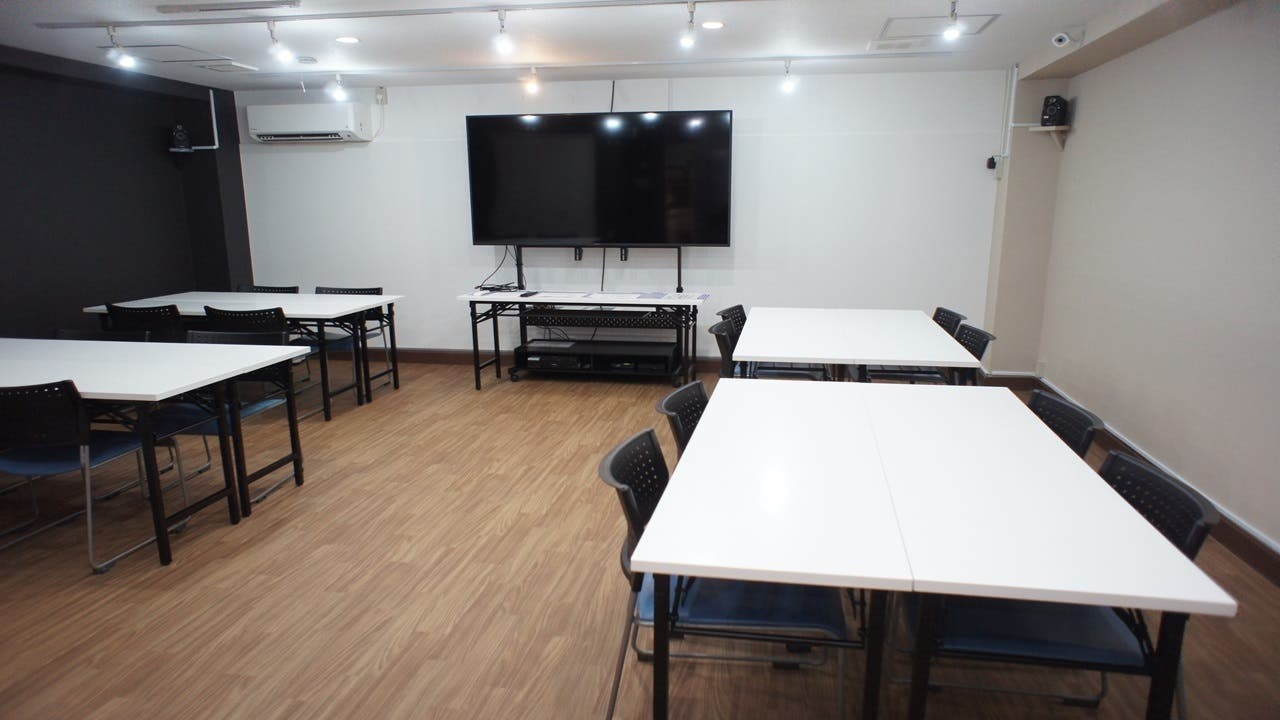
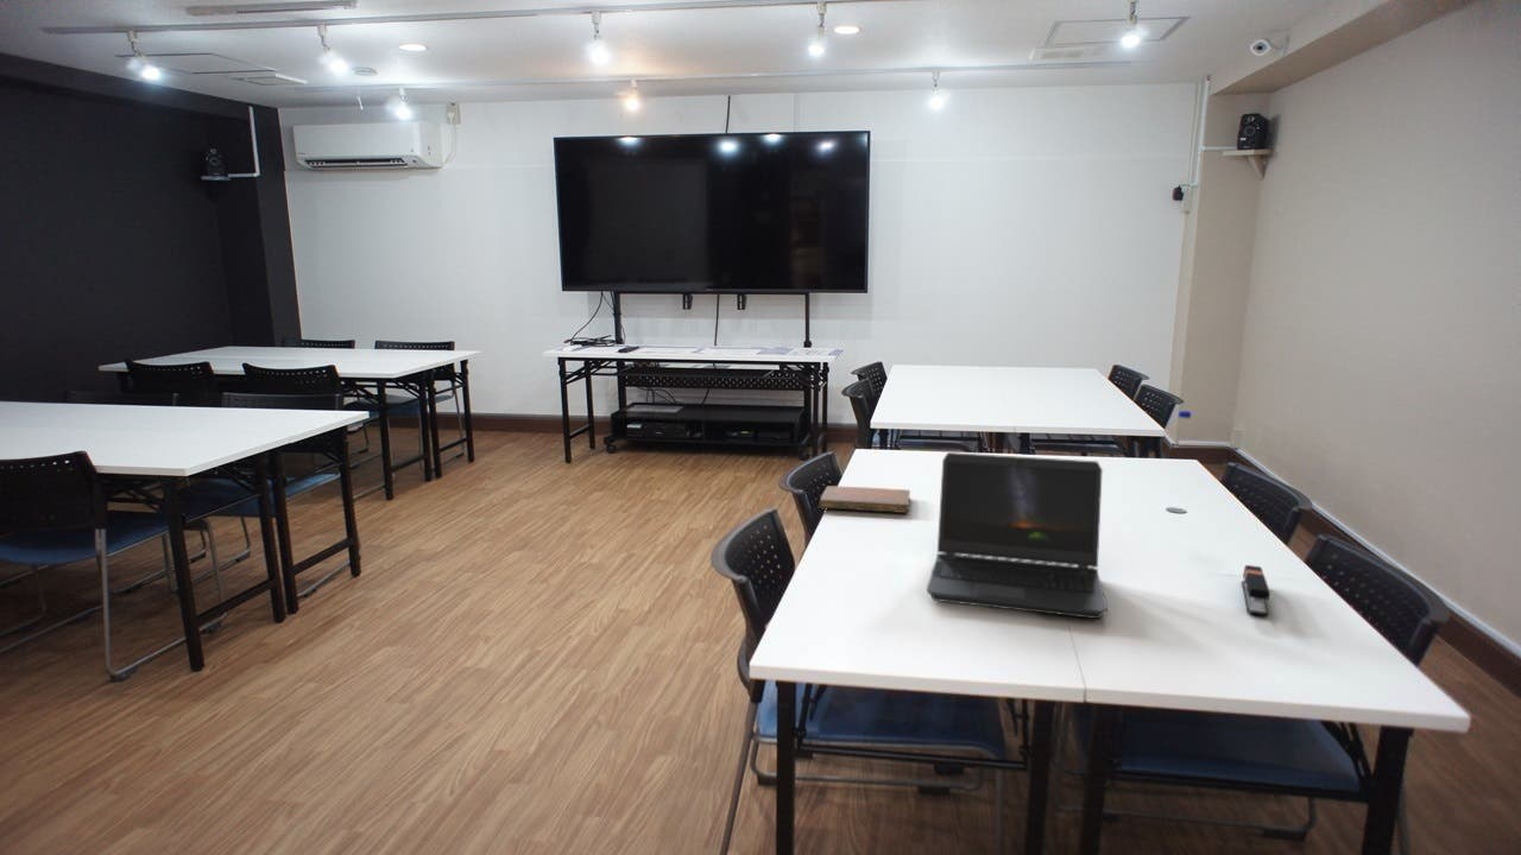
+ water bottle (1193, 436)
+ notebook (865, 499)
+ laptop computer (1017, 528)
+ stapler (1255, 587)
